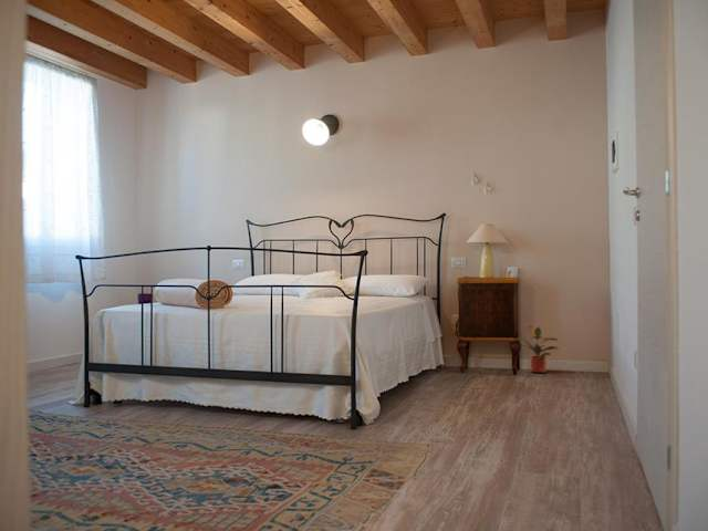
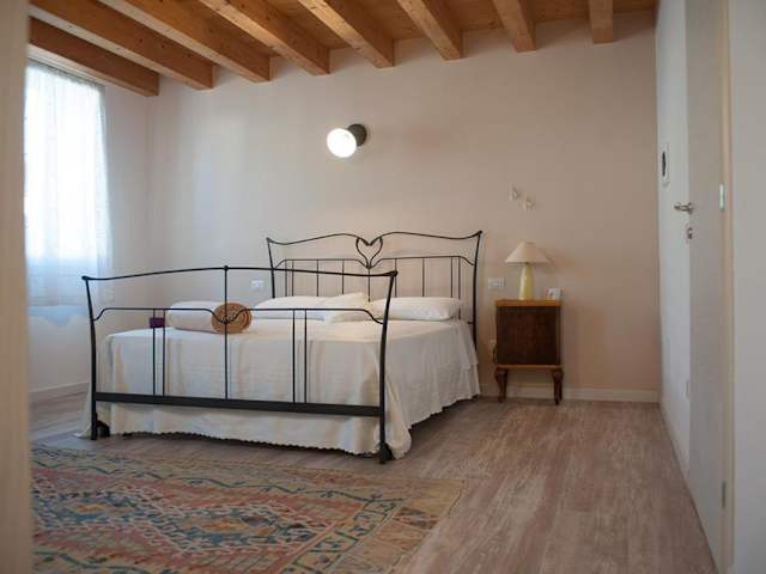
- potted plant (539, 348)
